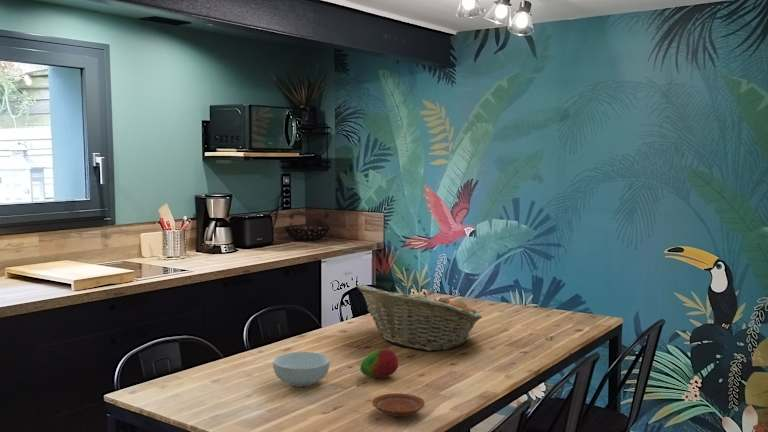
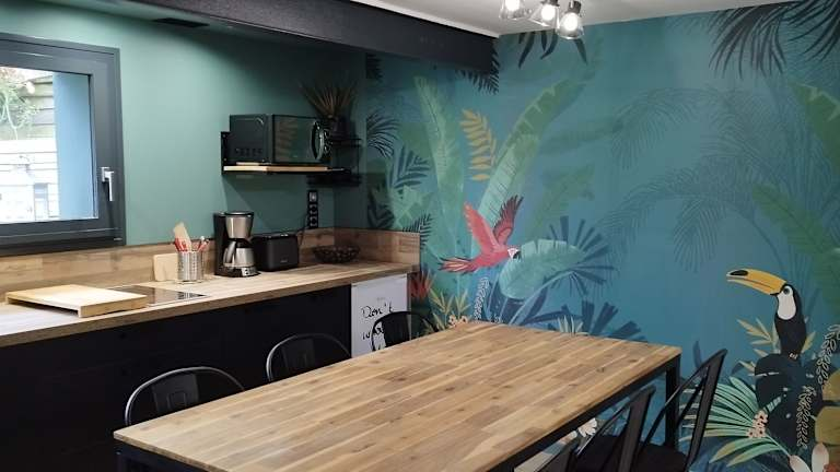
- fruit basket (417, 311)
- plate (398, 407)
- fruit (379, 363)
- cereal bowl (301, 370)
